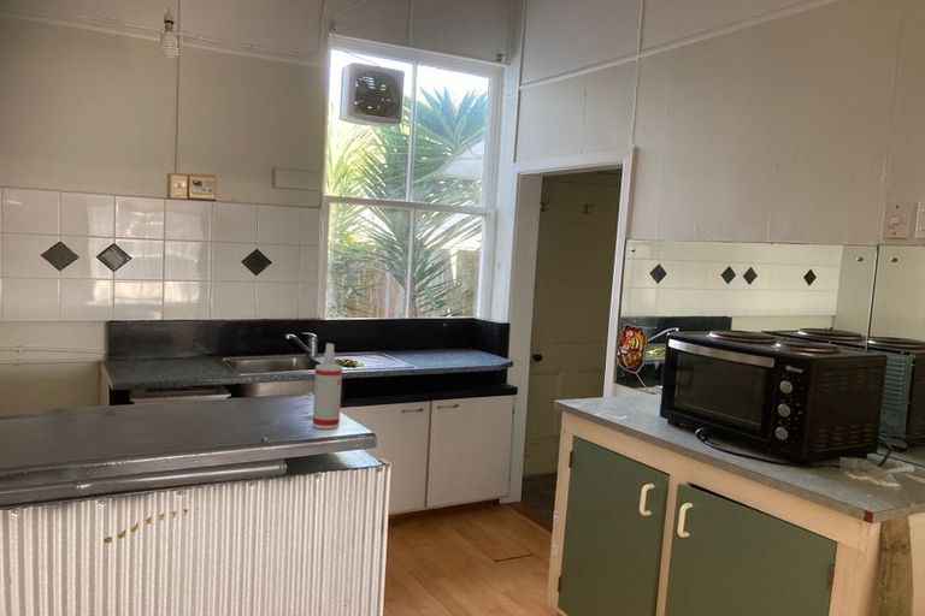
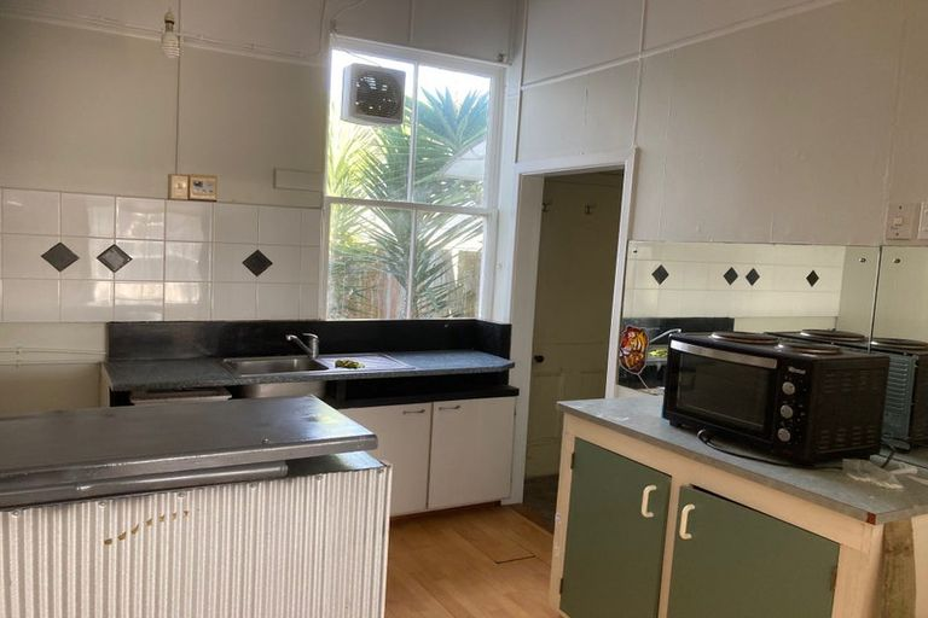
- spray bottle (328, 384)
